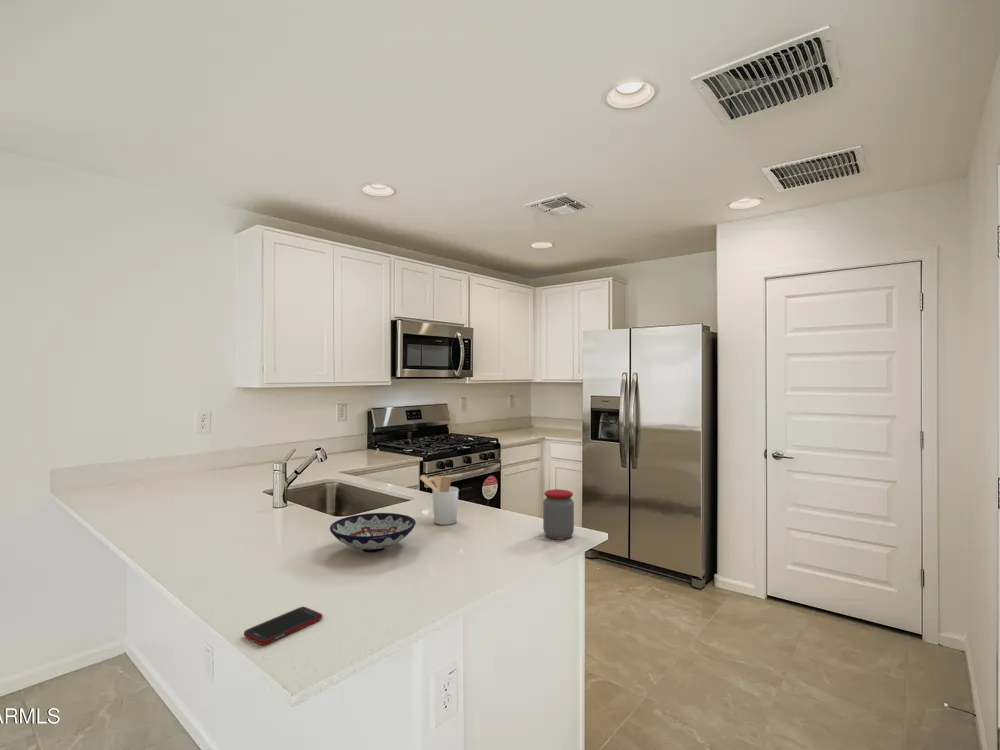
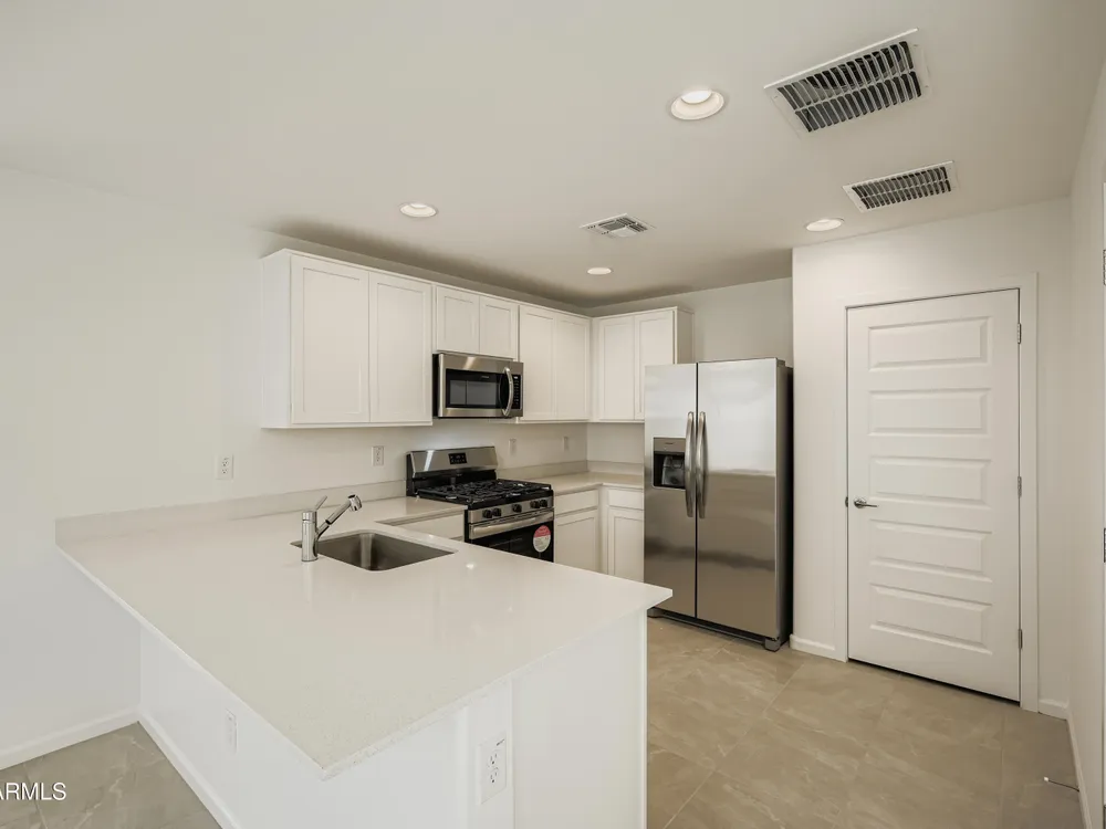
- utensil holder (438, 497)
- jar (558, 513)
- bowl (373, 536)
- cell phone (284, 624)
